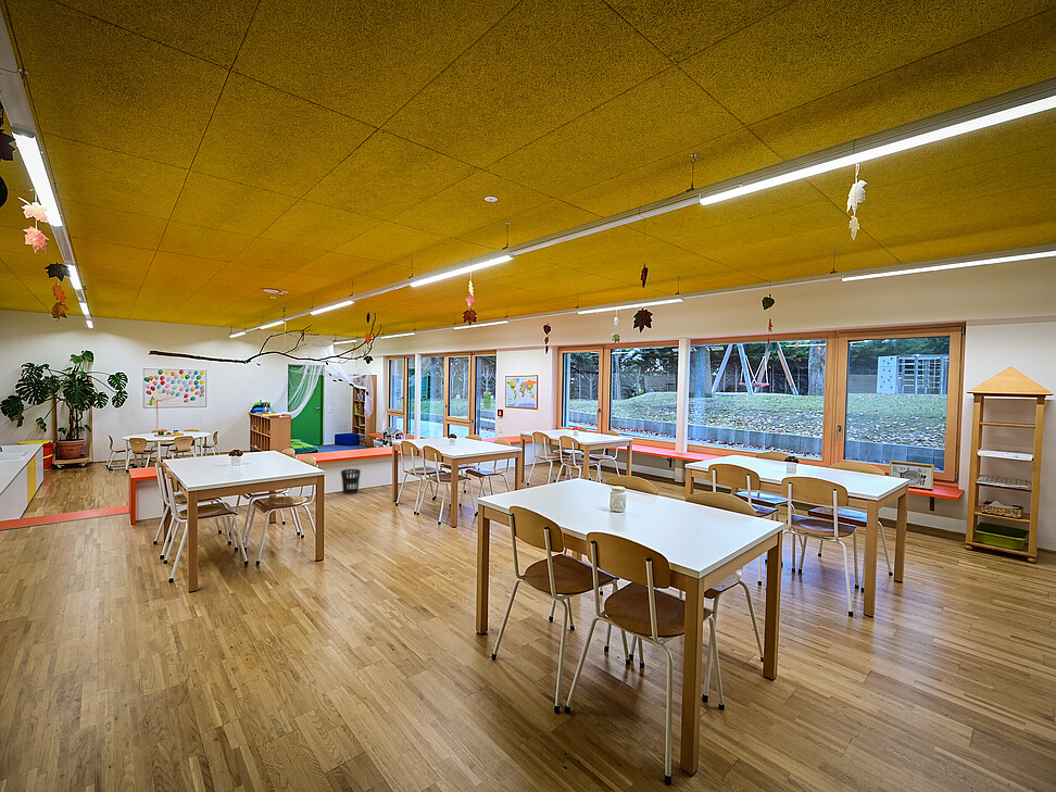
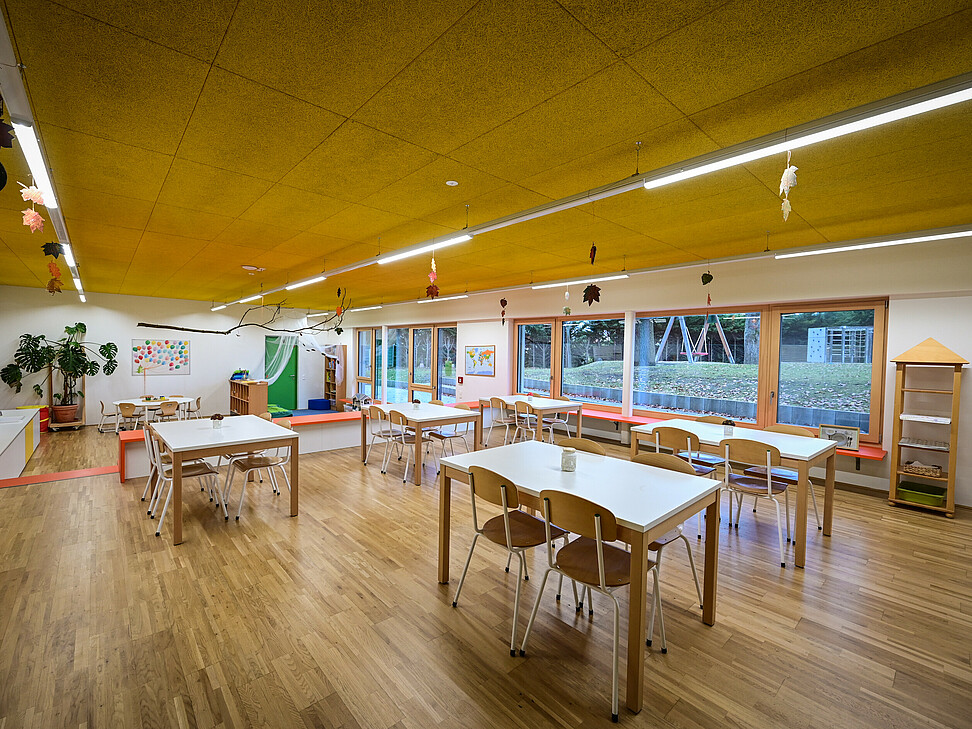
- wastebasket (350, 481)
